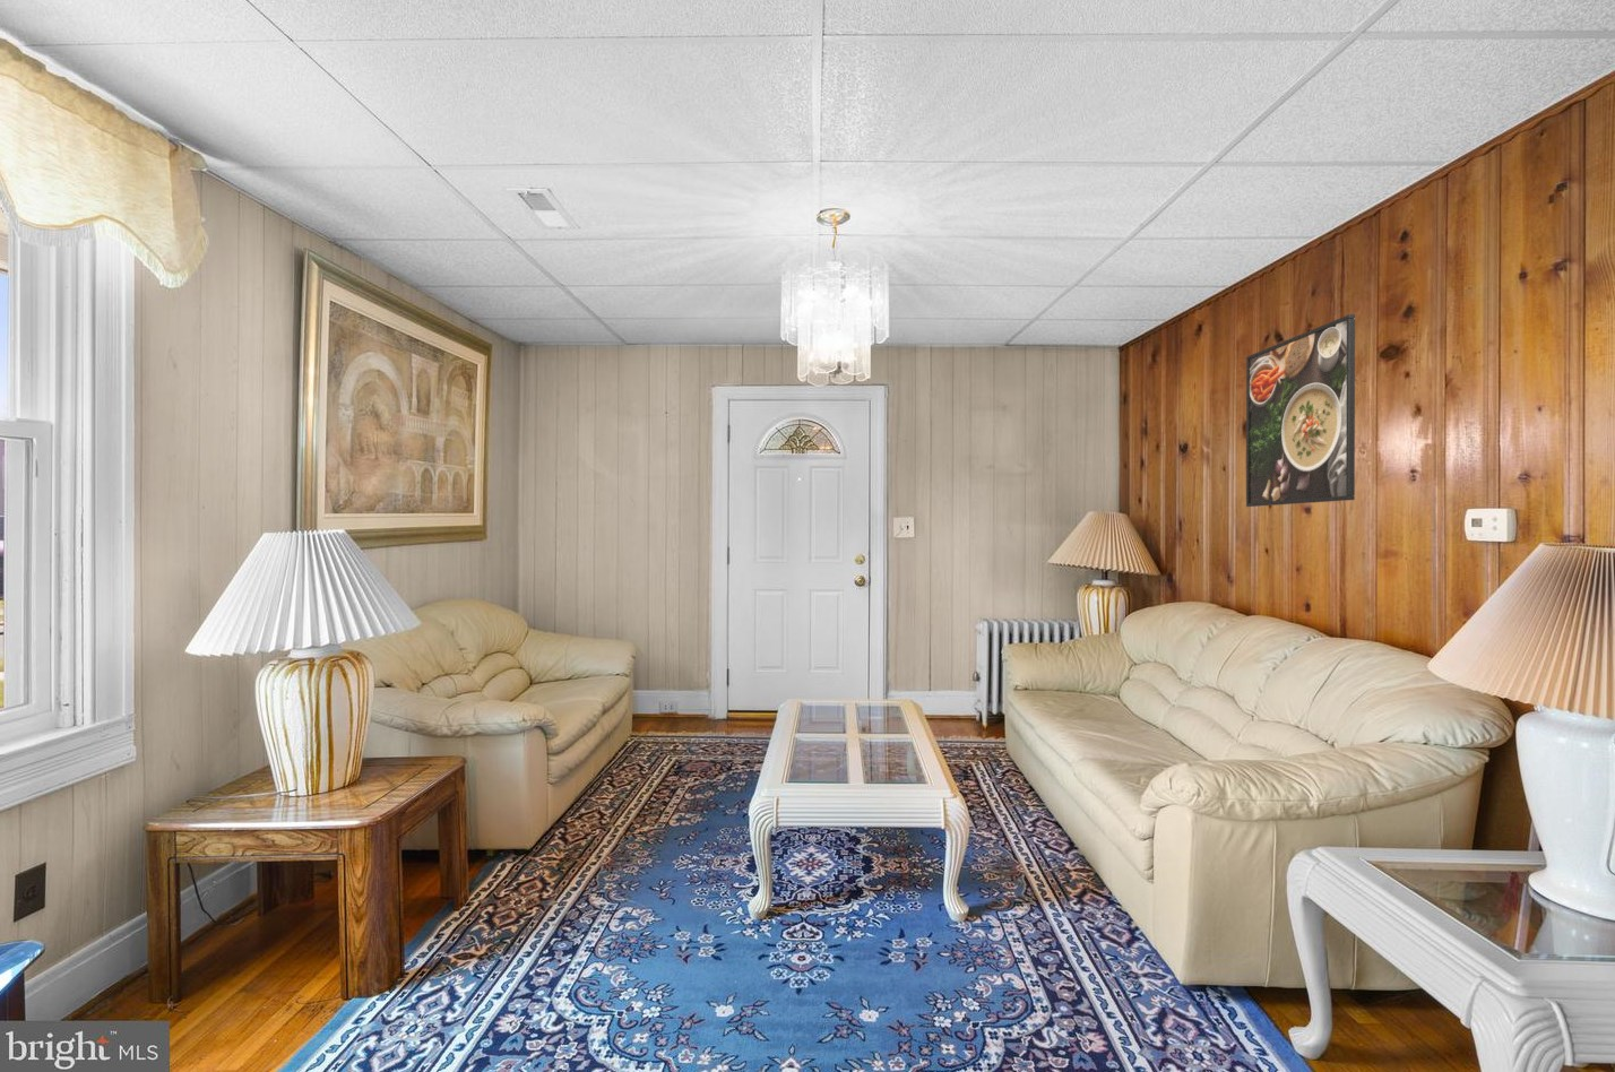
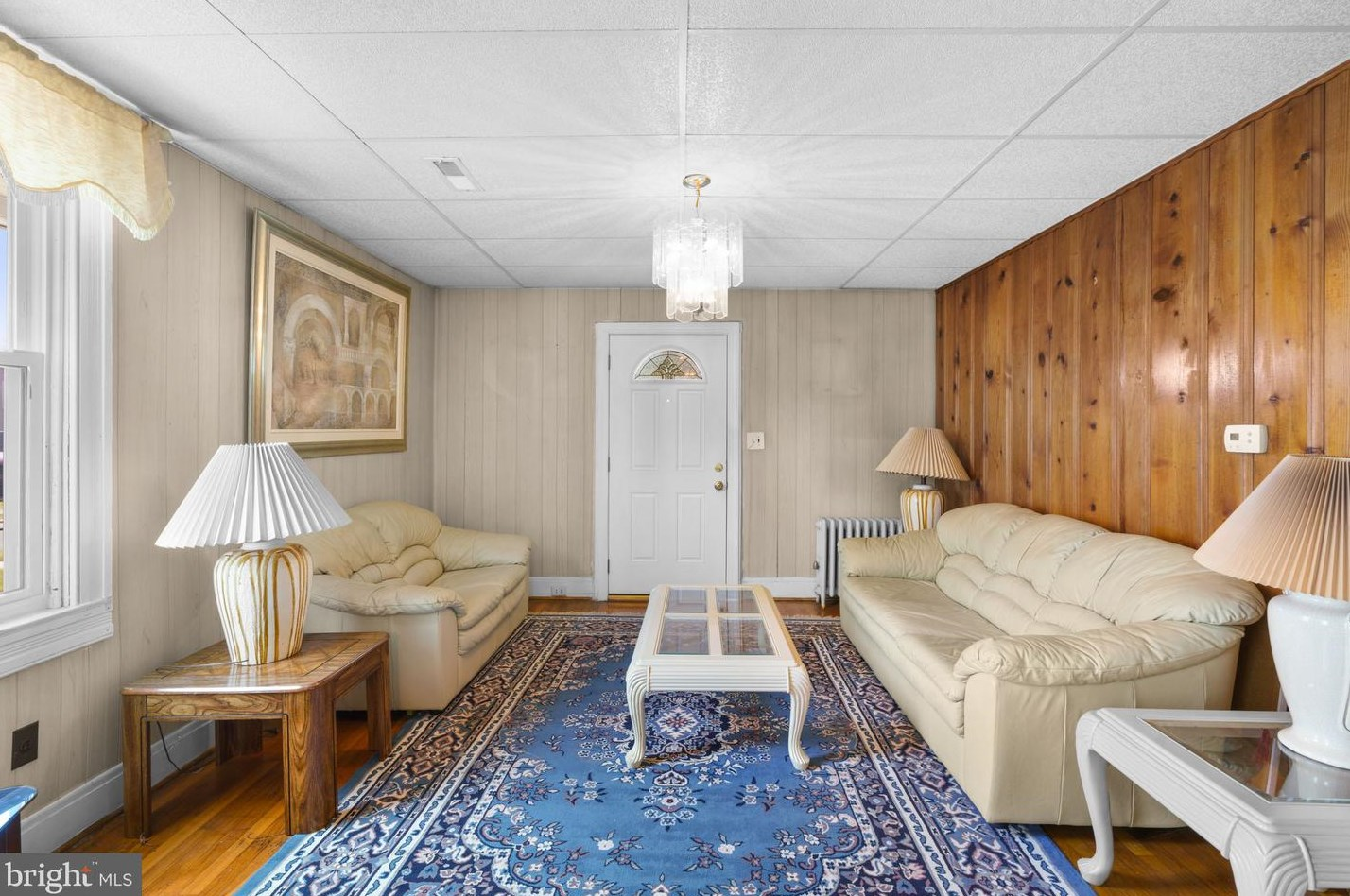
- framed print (1294, 421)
